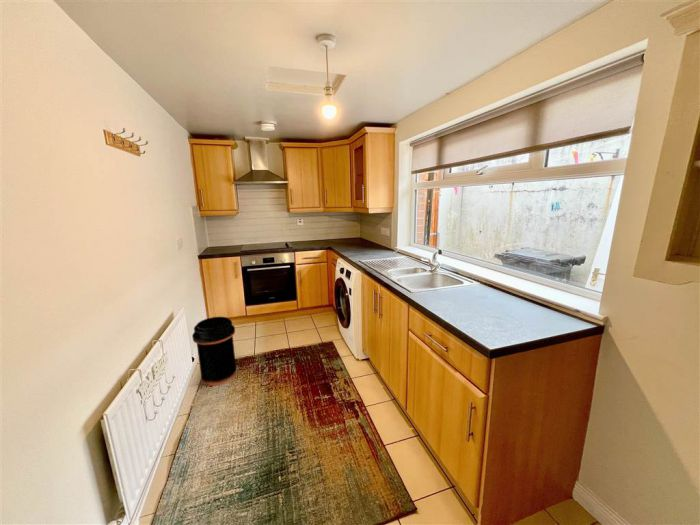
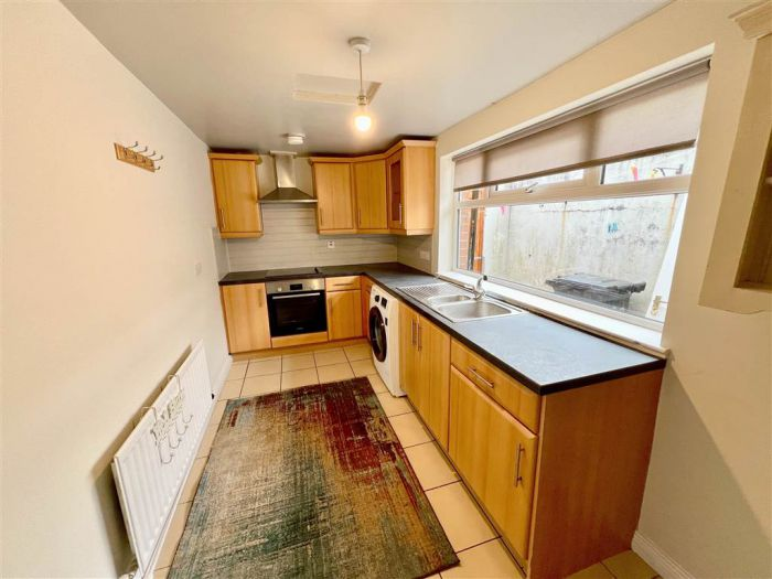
- trash can (216, 349)
